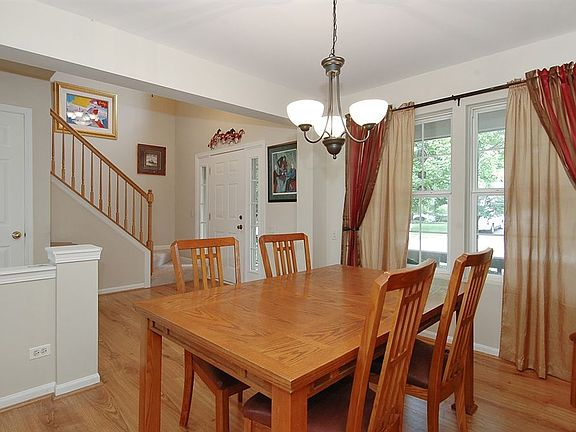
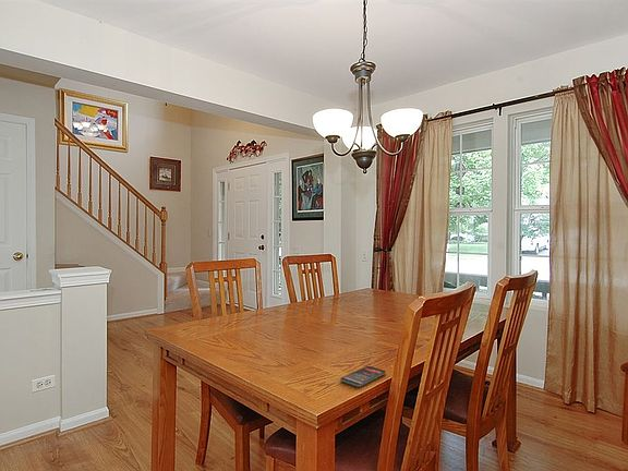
+ smartphone (363, 375)
